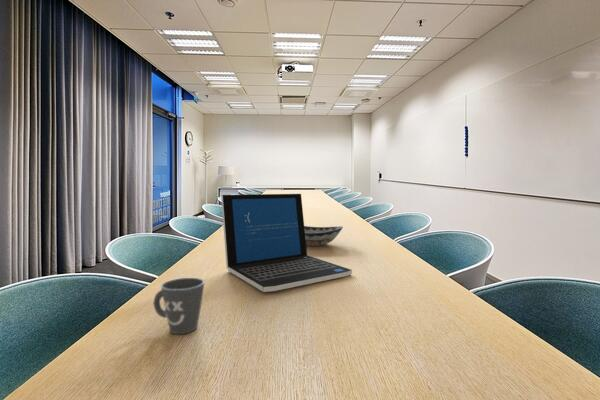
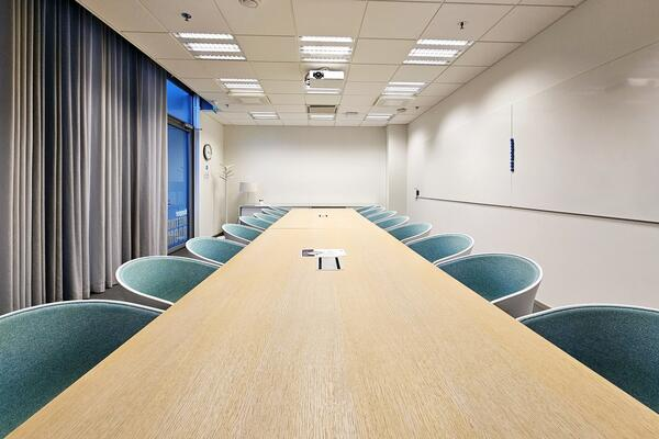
- laptop (285, 233)
- mug (178, 305)
- decorative bowl (314, 235)
